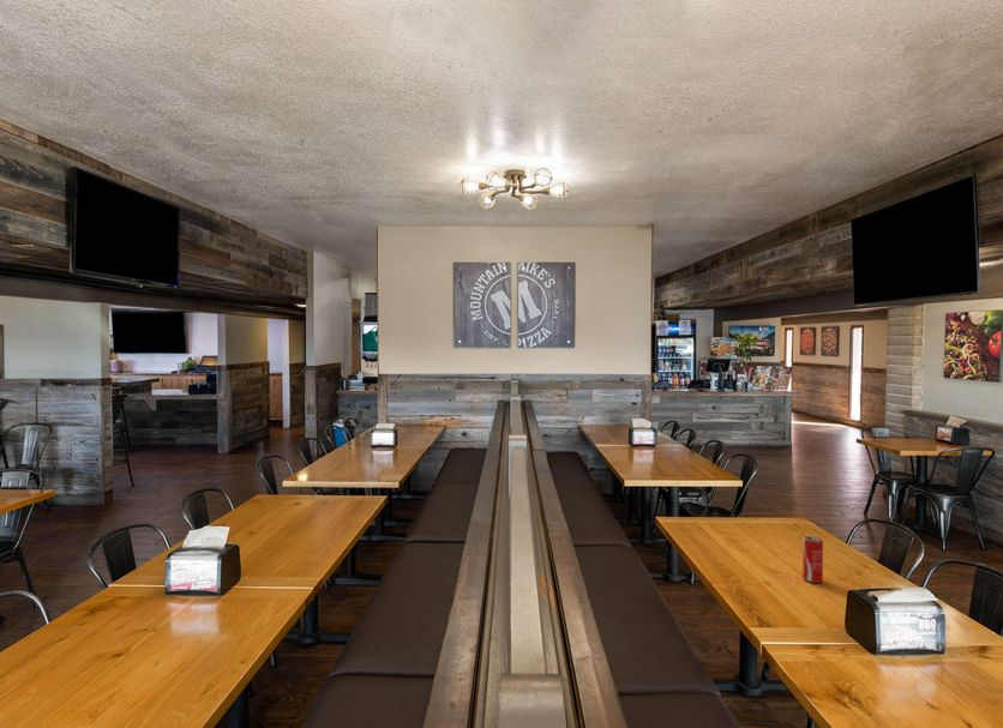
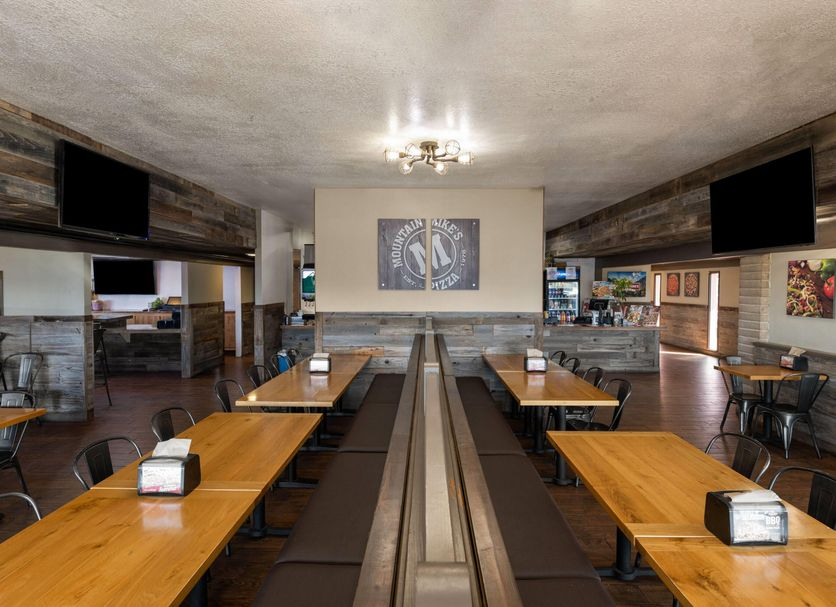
- beverage can (812, 559)
